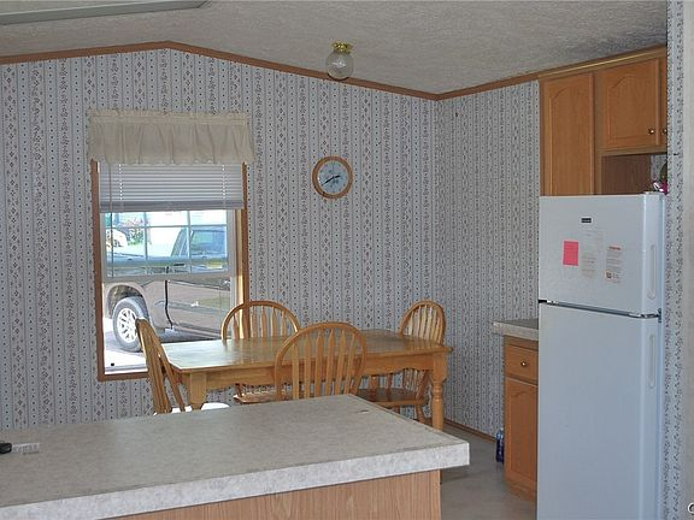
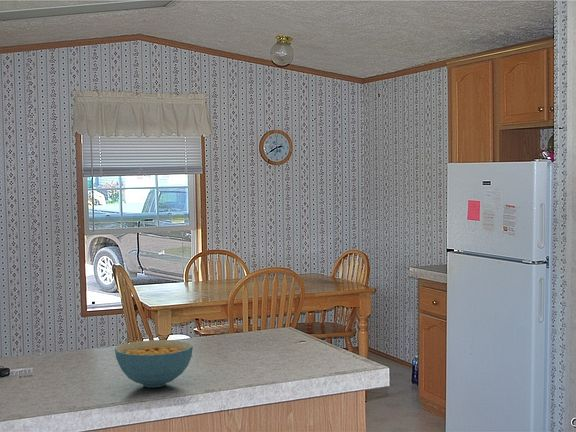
+ cereal bowl (154, 365)
